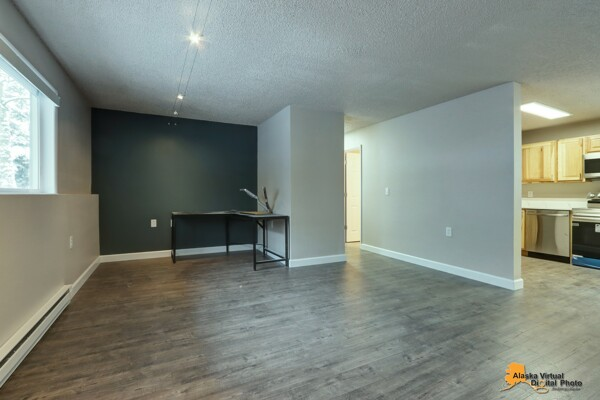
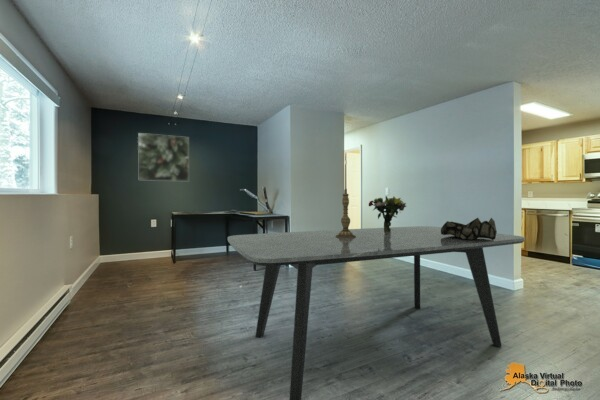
+ bouquet (388, 214)
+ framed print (164, 158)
+ dining table (374, 259)
+ candlestick (345, 212)
+ decorative bowl (468, 227)
